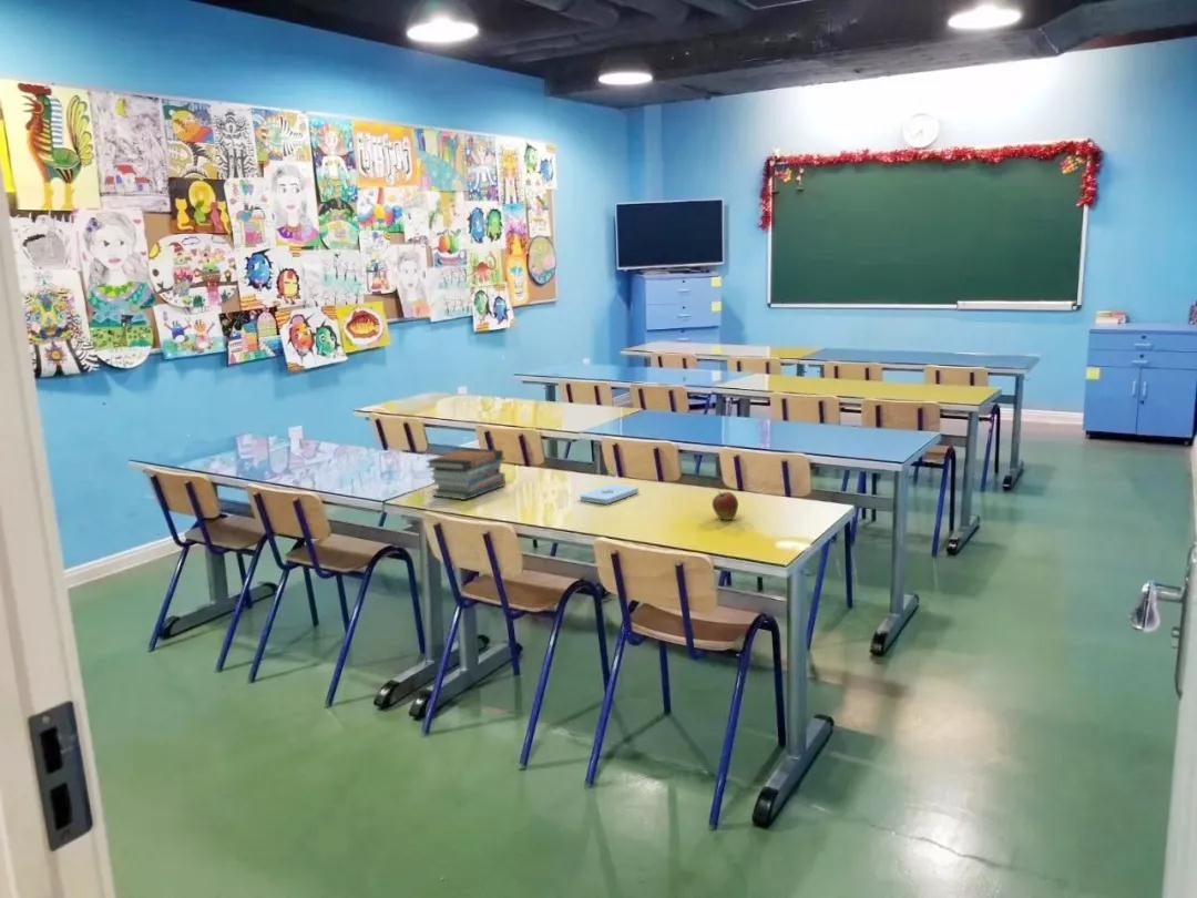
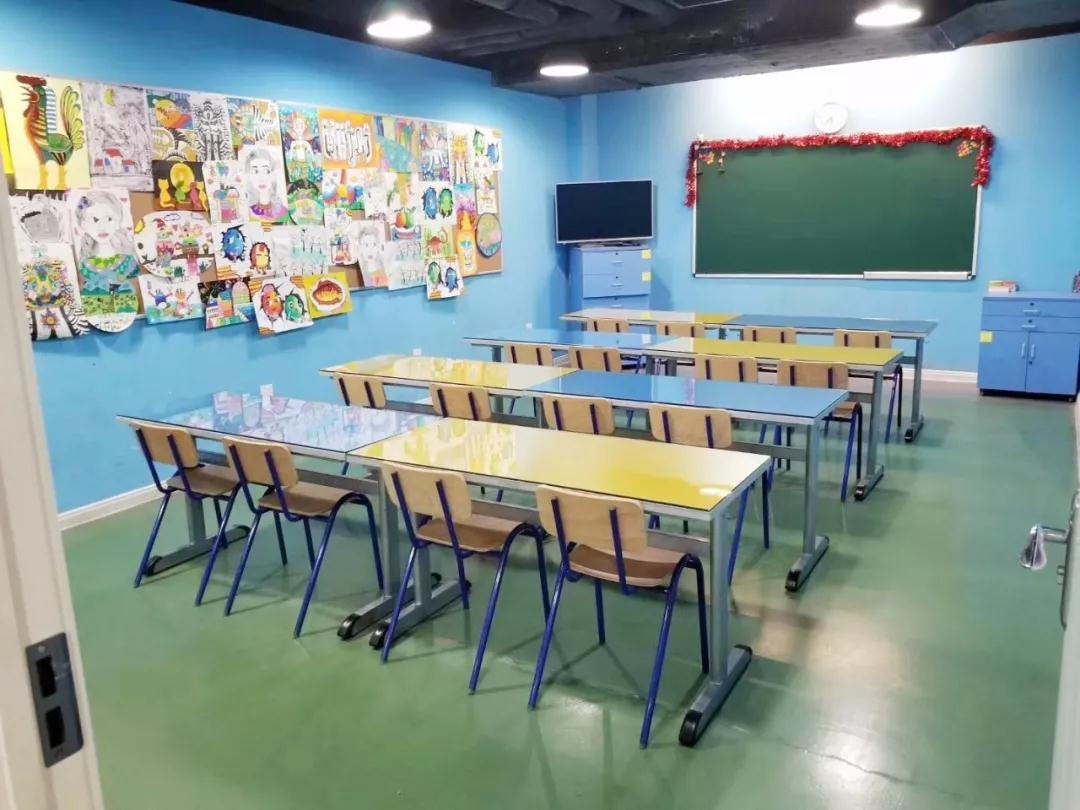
- apple (725, 503)
- notepad (608, 493)
- book stack (467, 472)
